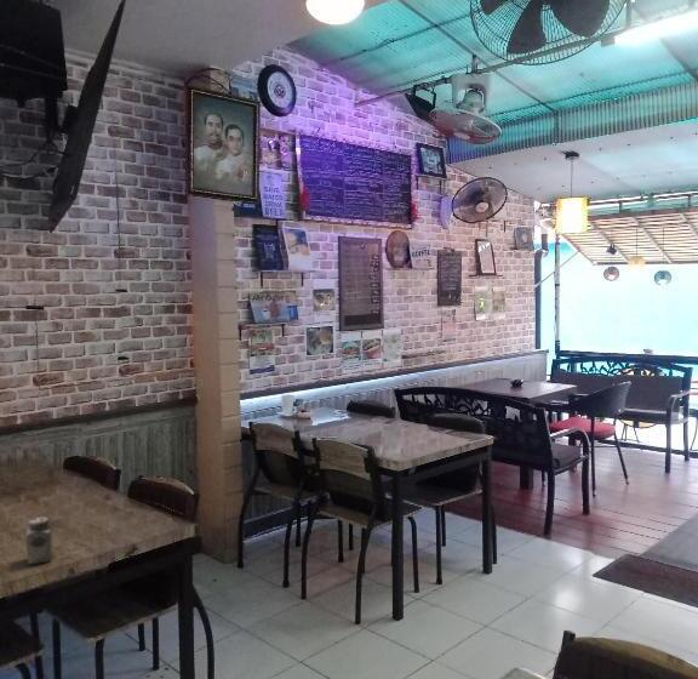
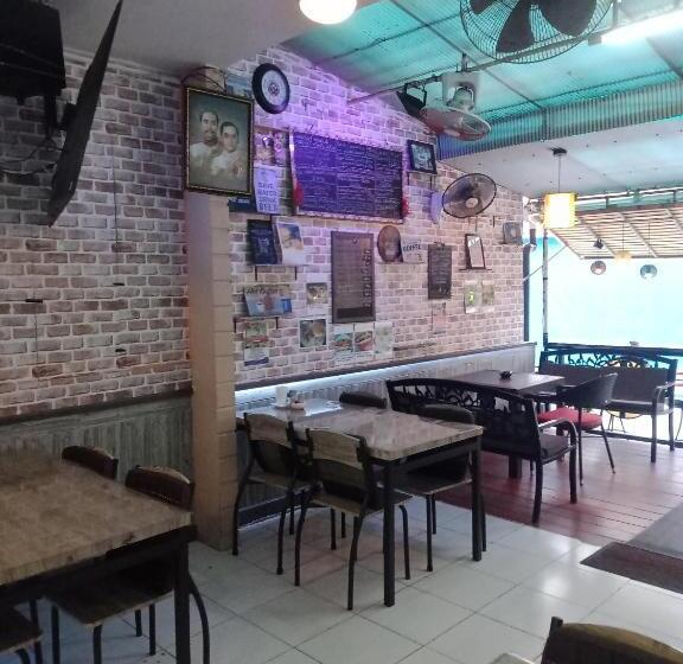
- salt shaker (39, 538)
